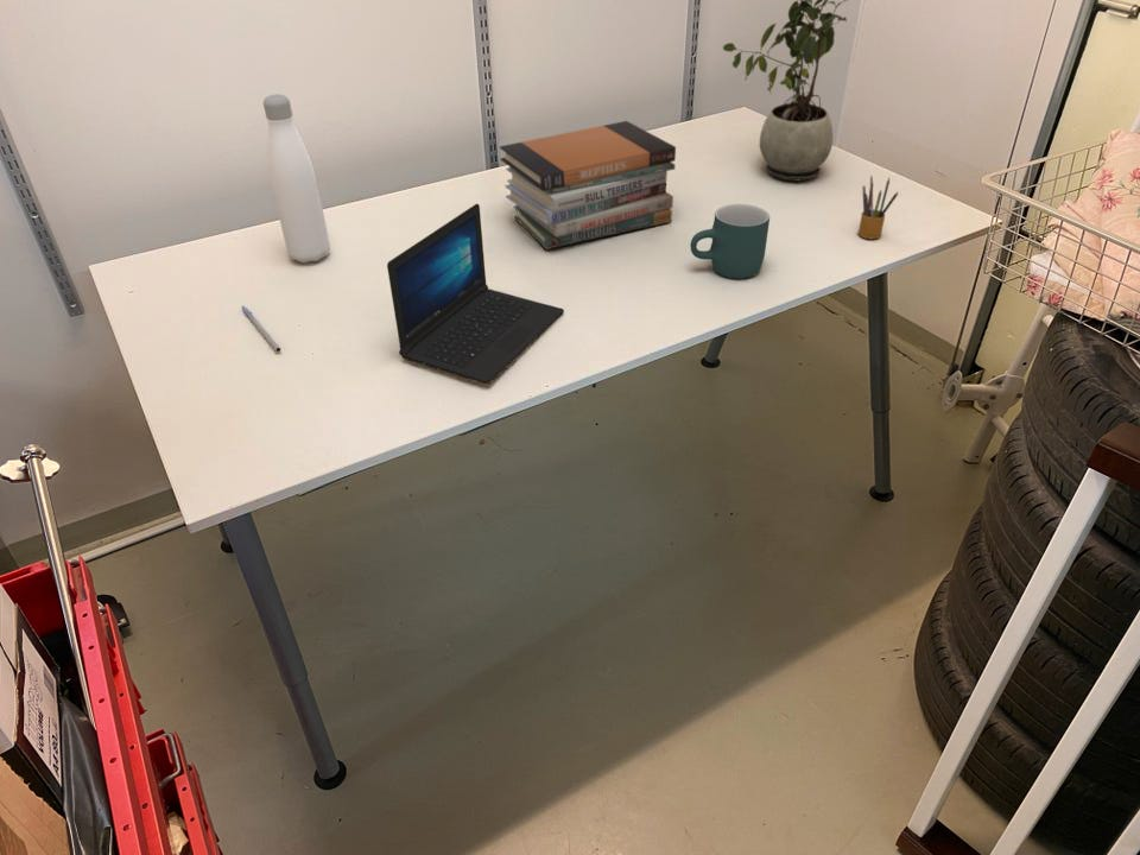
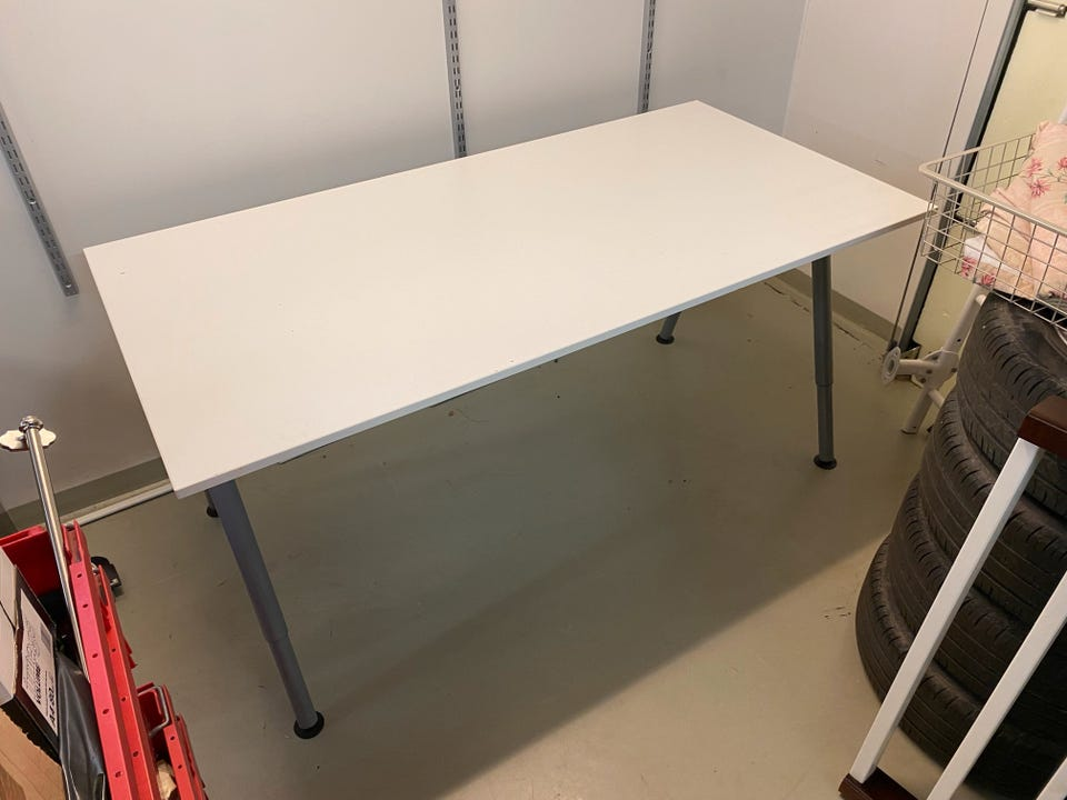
- pen (259, 327)
- laptop (480, 289)
- pencil box (876, 209)
- potted plant (787, 86)
- water bottle (293, 180)
- mug (730, 245)
- book stack (588, 184)
